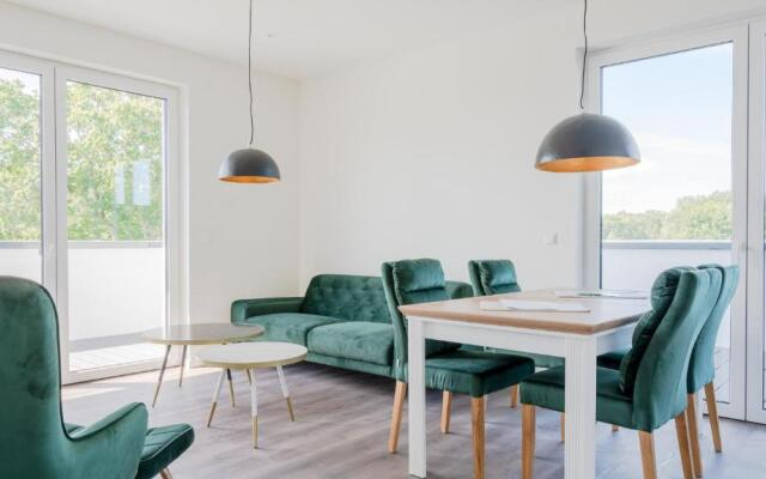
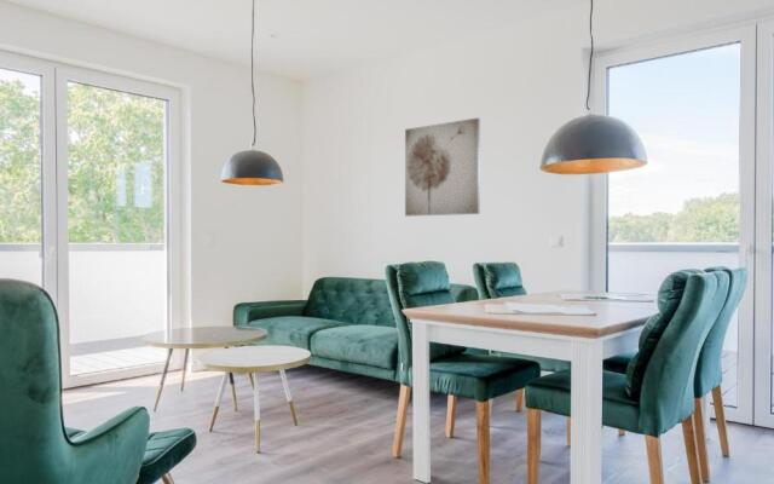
+ wall art (440, 169)
